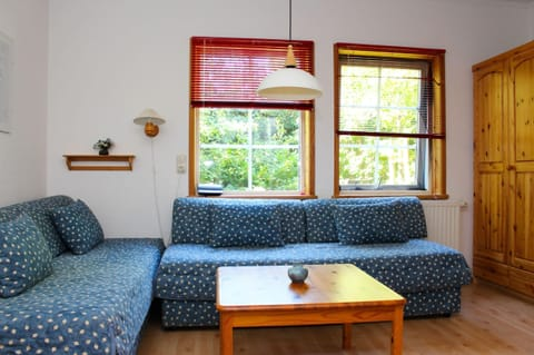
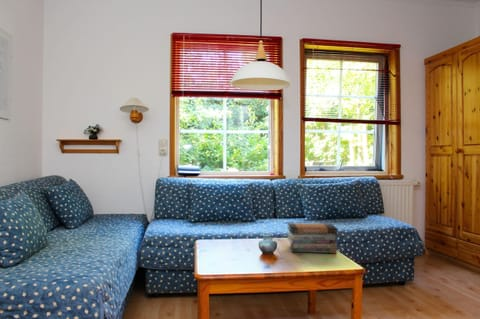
+ book stack (311, 237)
